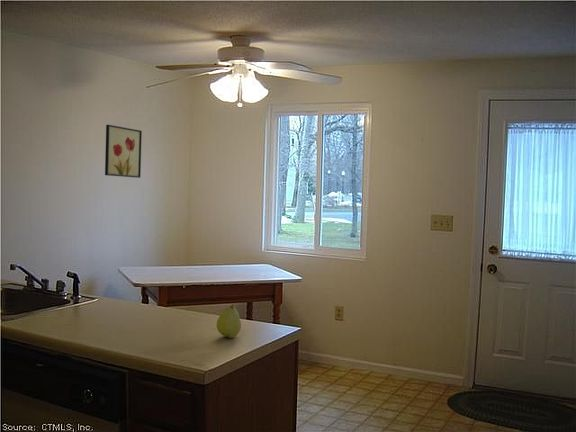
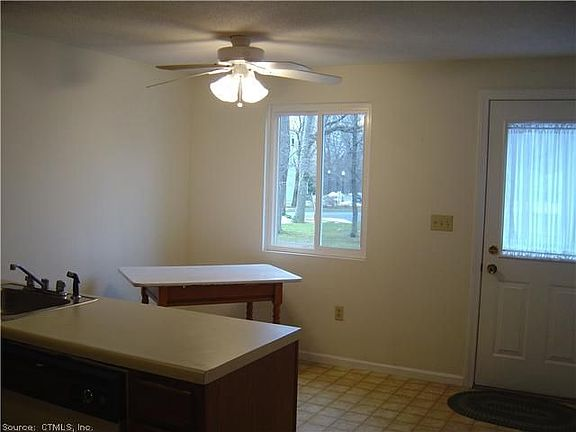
- fruit (229, 320)
- wall art (123, 152)
